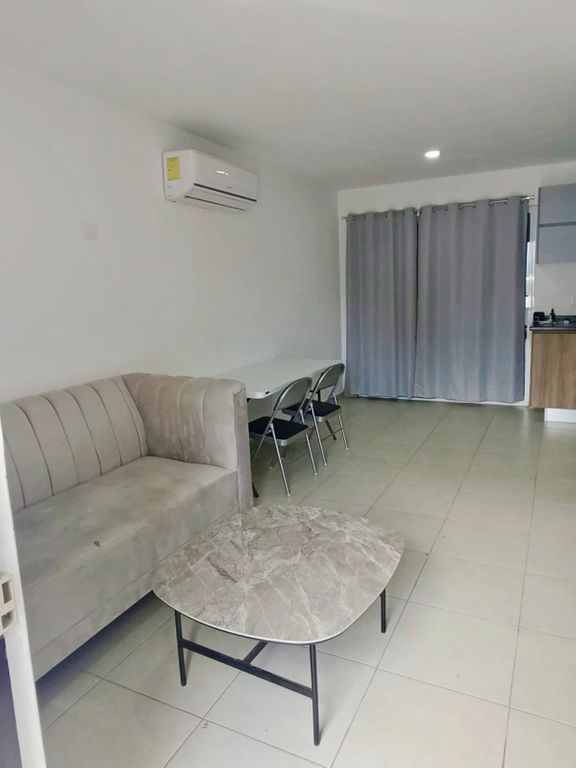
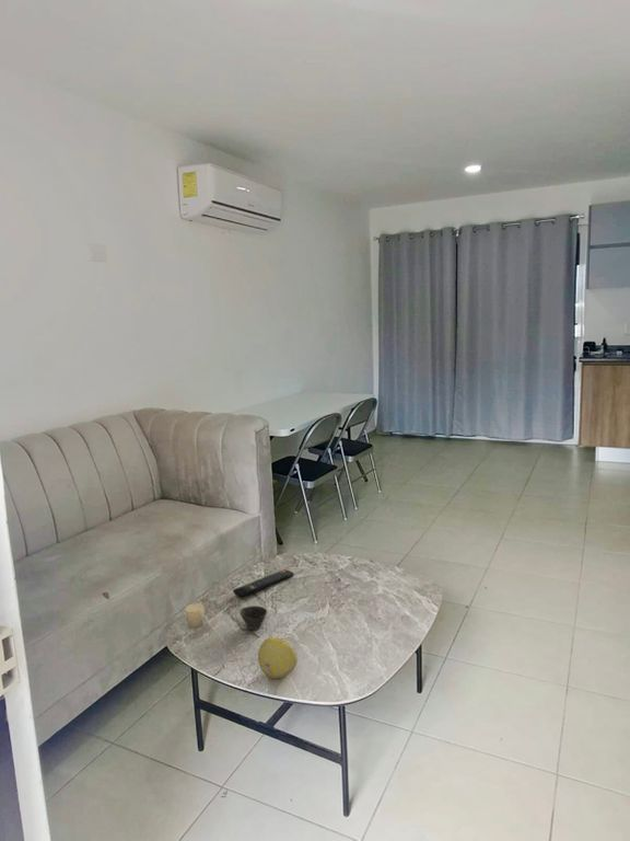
+ candle (195, 623)
+ cup (253, 618)
+ remote control (265, 583)
+ fruit (277, 656)
